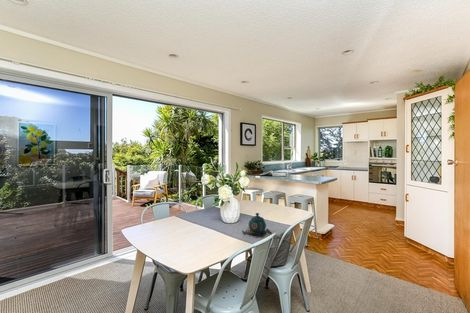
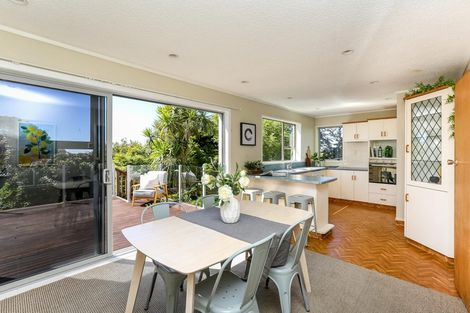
- teapot (256, 222)
